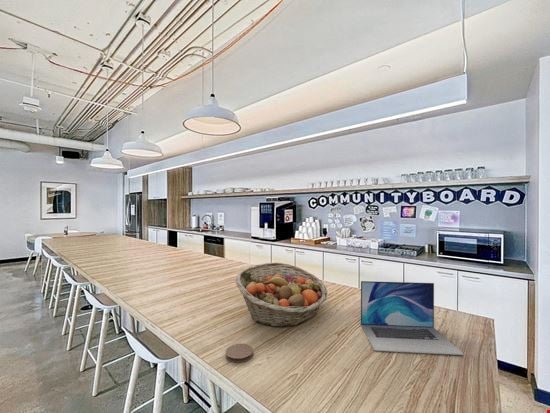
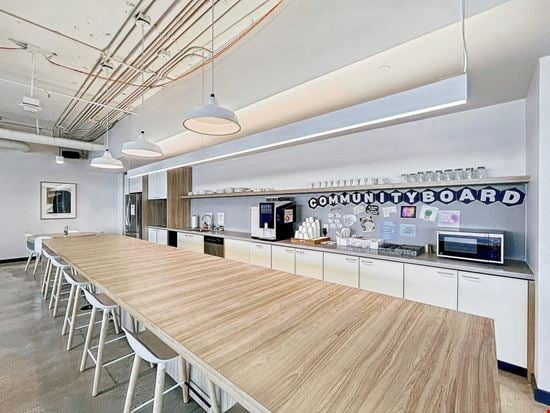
- fruit basket (282, 291)
- coaster (239, 352)
- laptop (406, 313)
